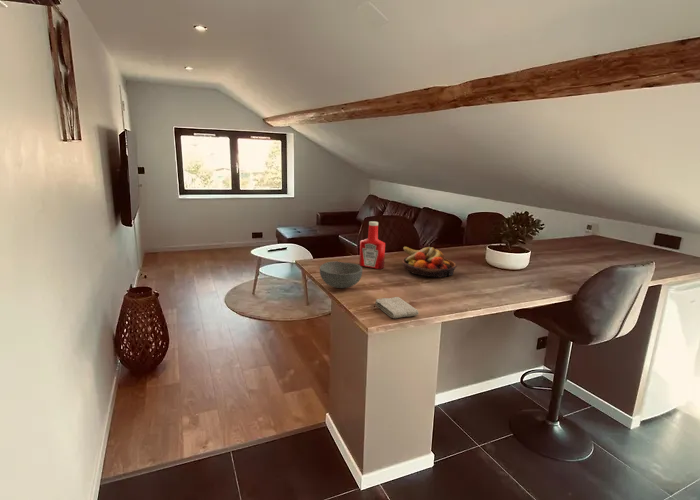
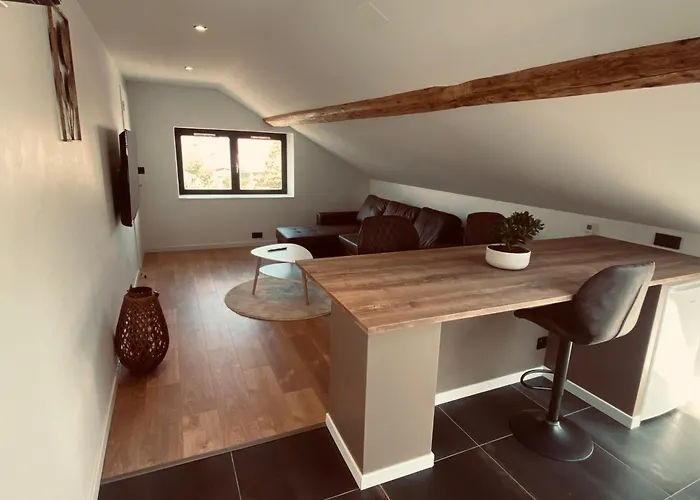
- washcloth (395, 306)
- soap bottle (372, 244)
- bowl (340, 276)
- fruit bowl (428, 260)
